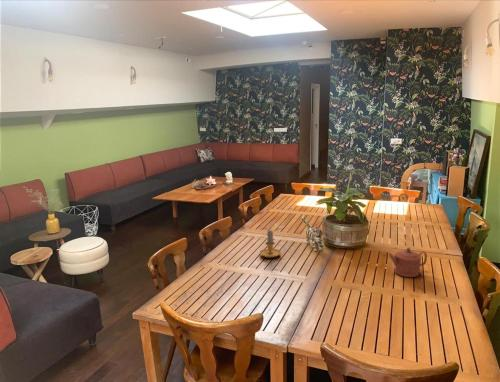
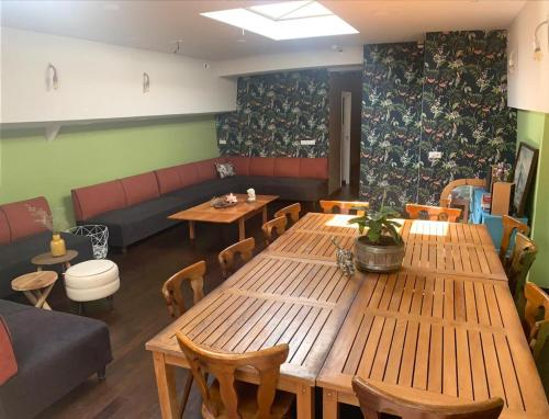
- teapot (407, 259)
- candle (269, 243)
